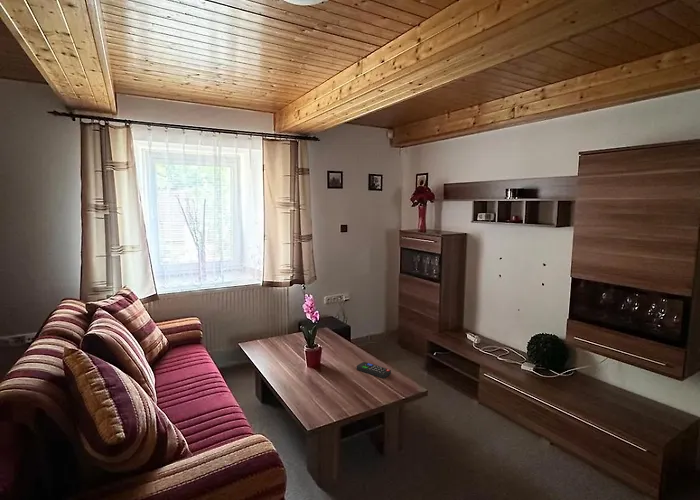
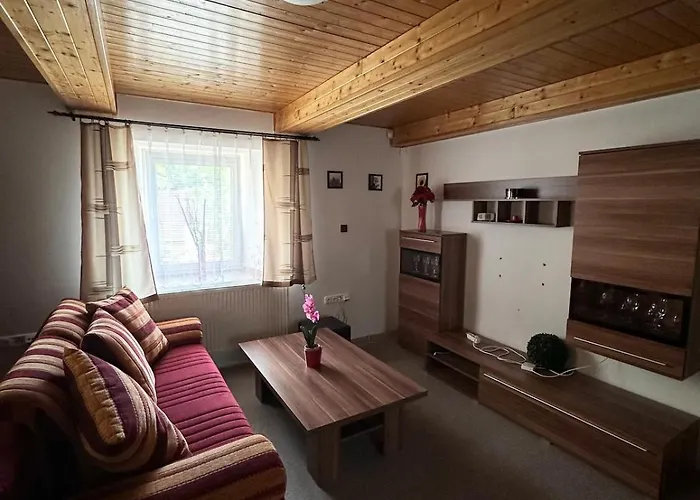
- remote control (373, 369)
